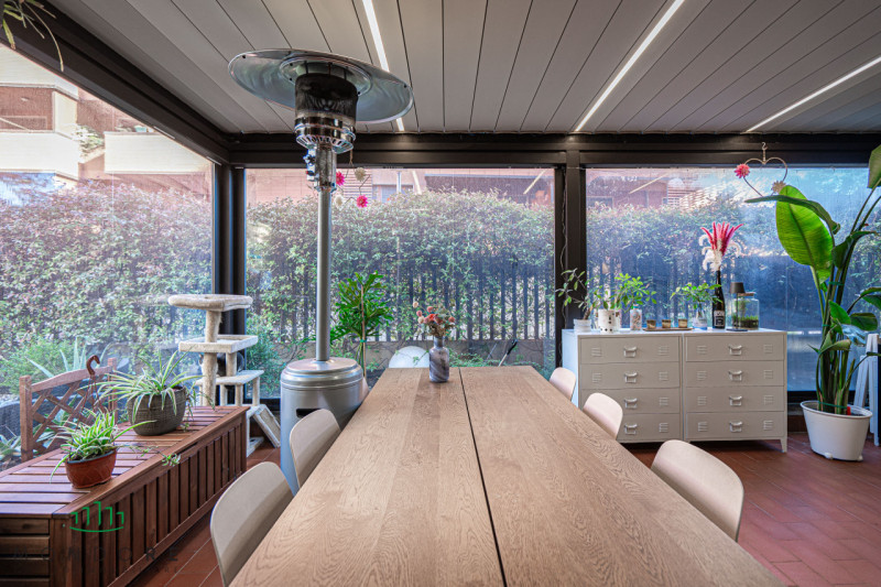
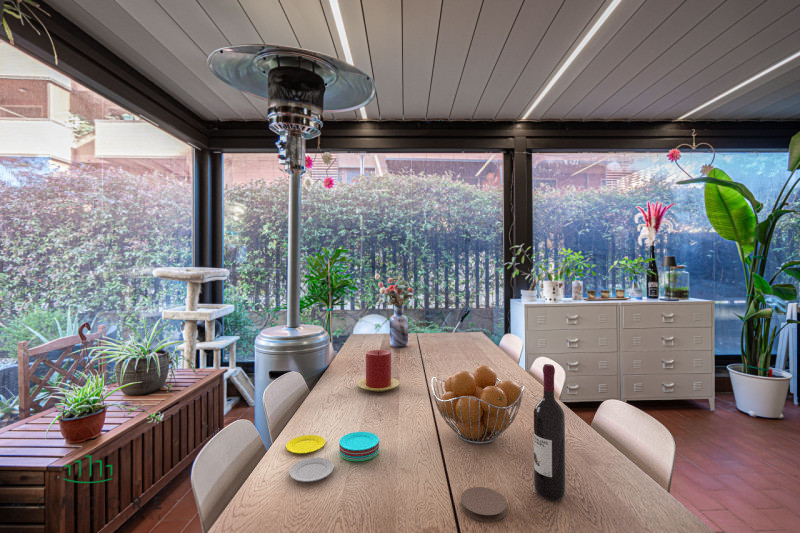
+ fruit basket (476, 402)
+ candle (378, 369)
+ plate (324, 458)
+ wine bottle (549, 429)
+ coaster (483, 503)
